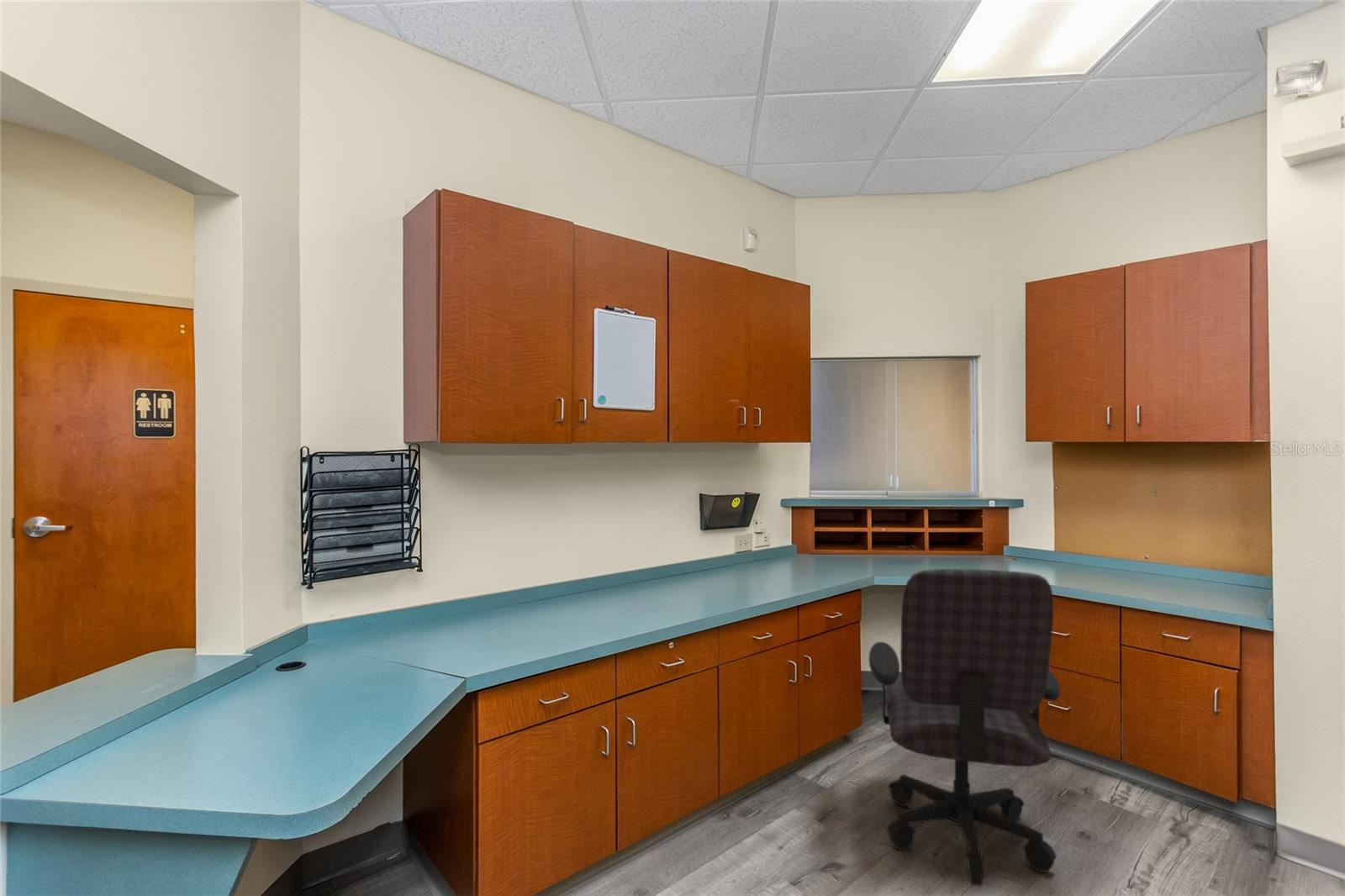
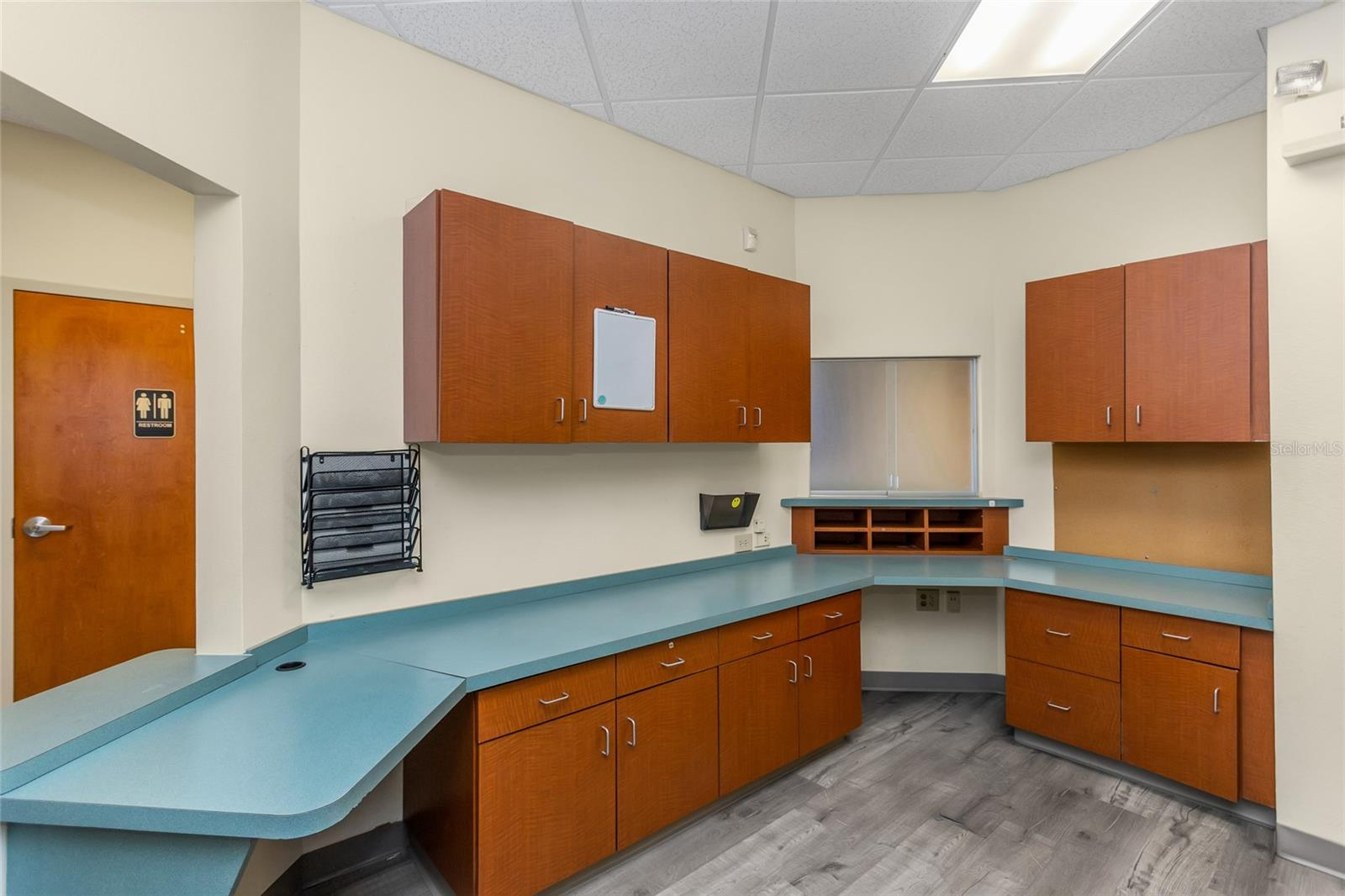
- office chair (958, 698)
